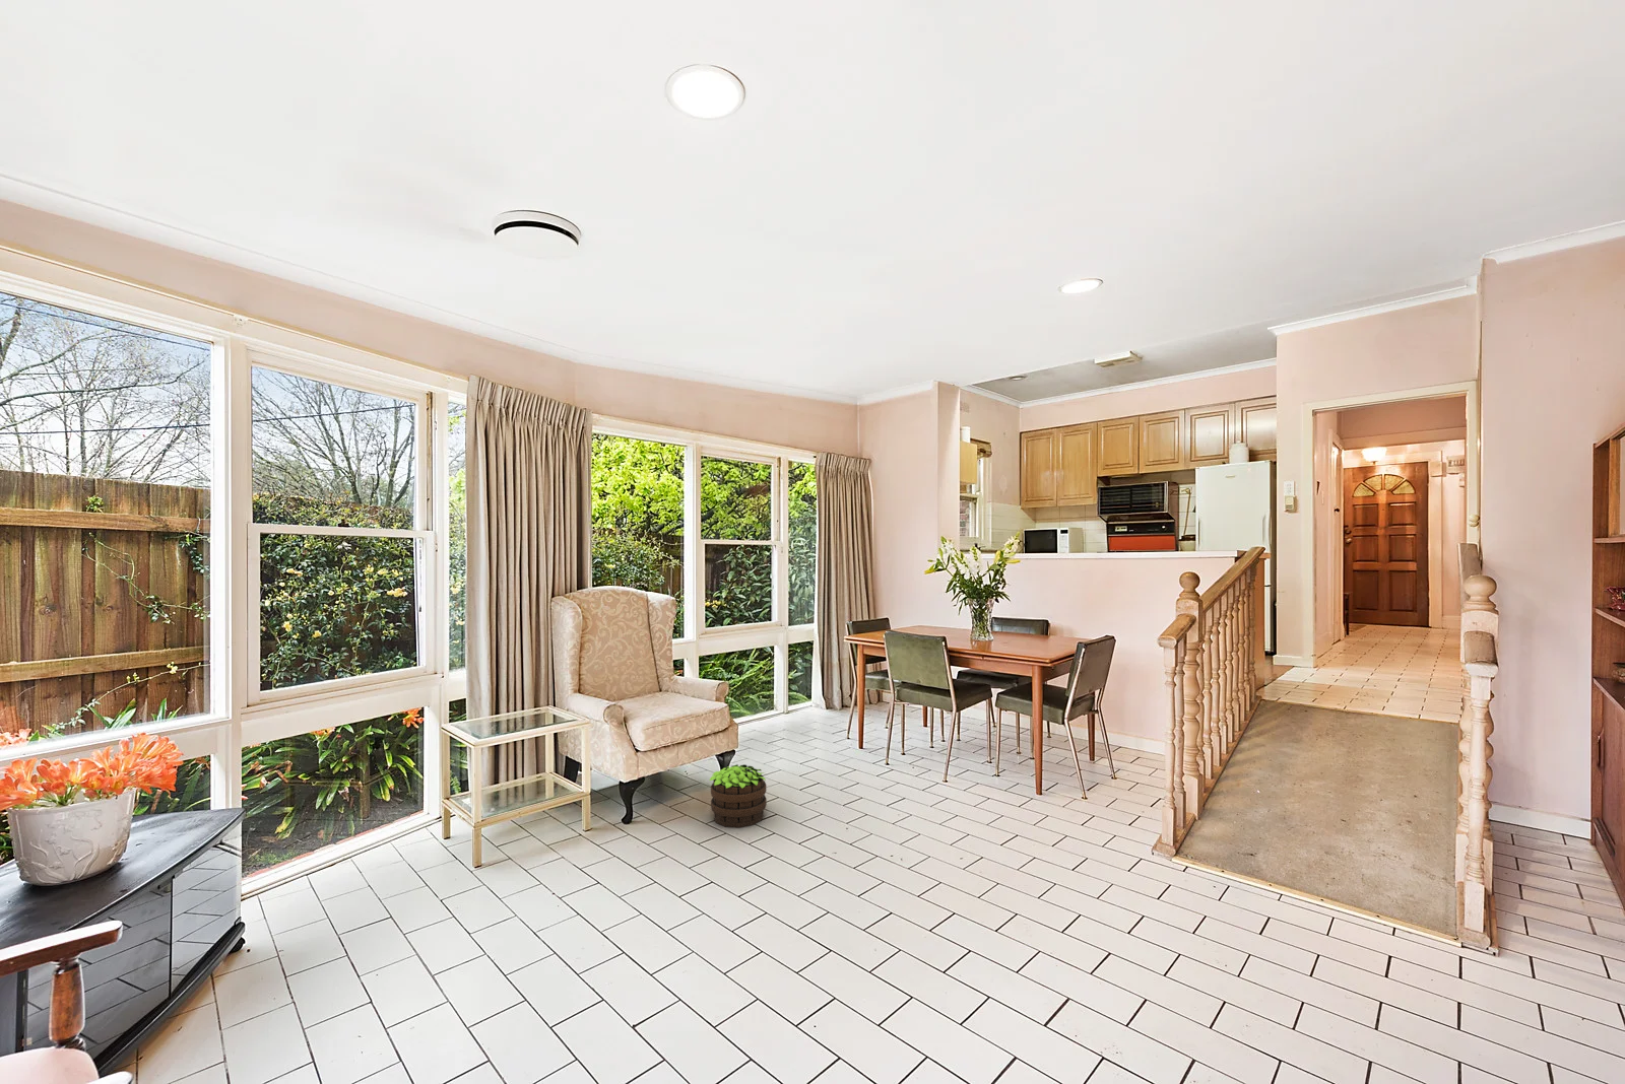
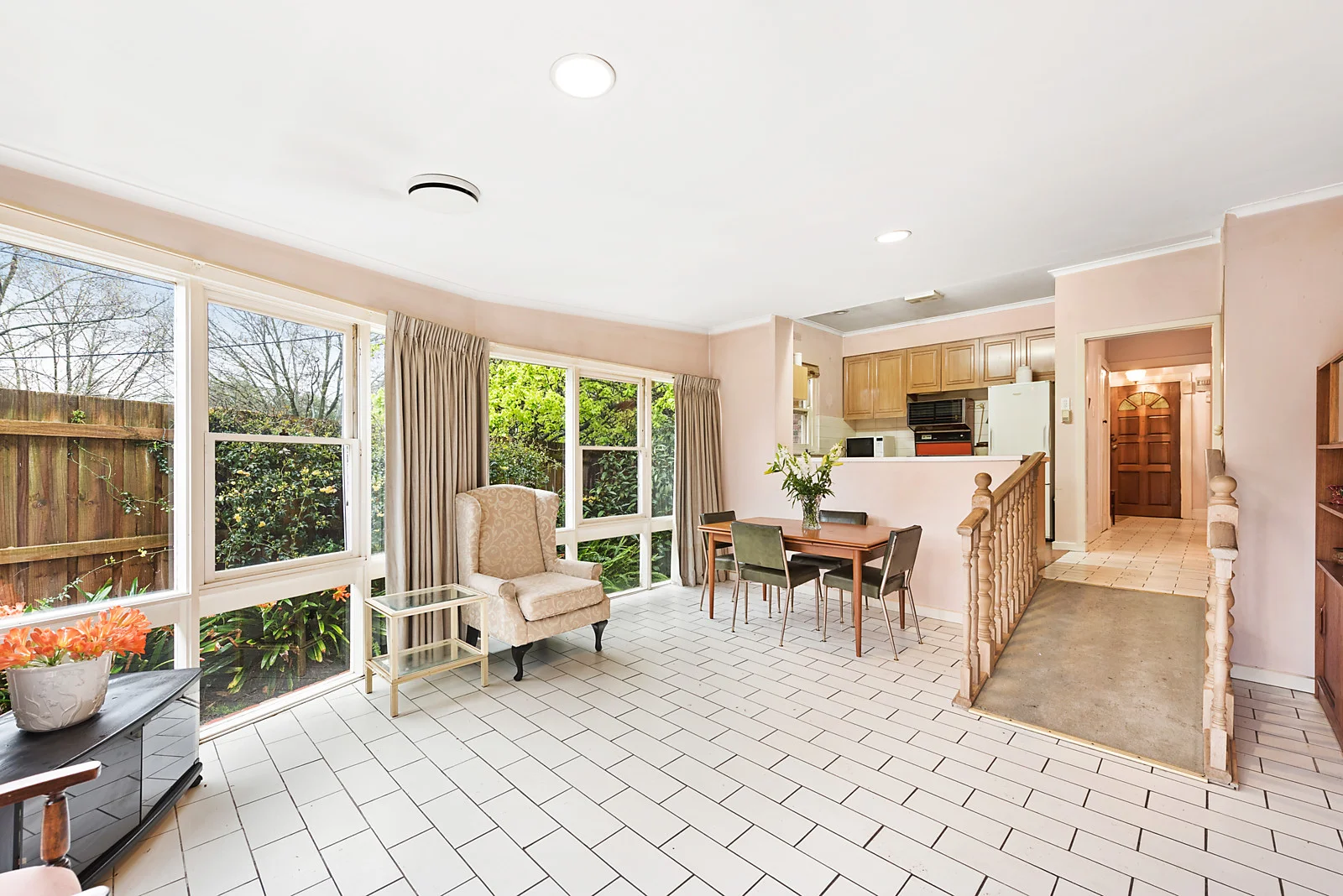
- potted plant (738, 791)
